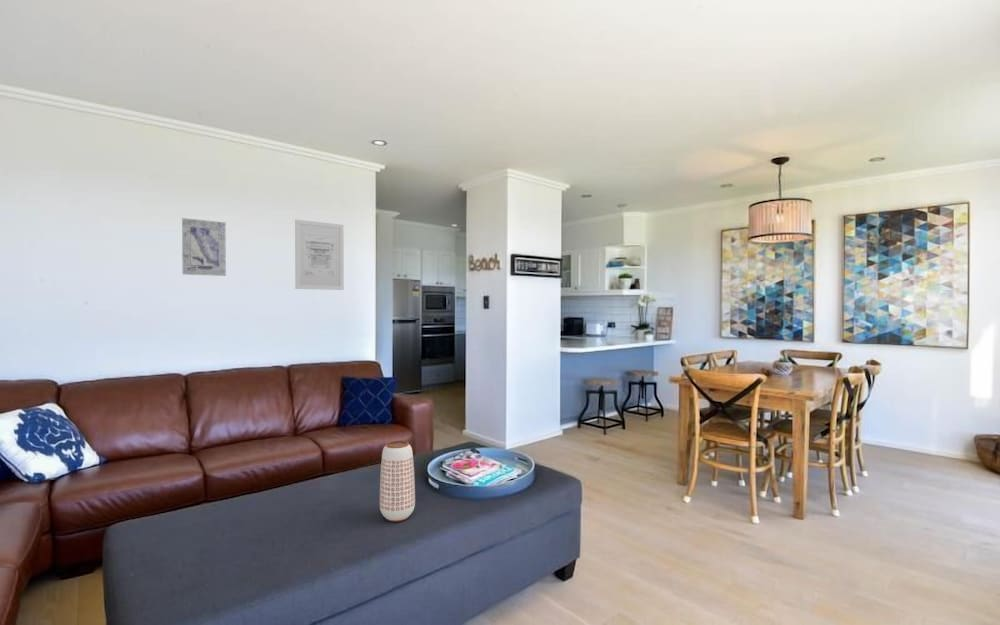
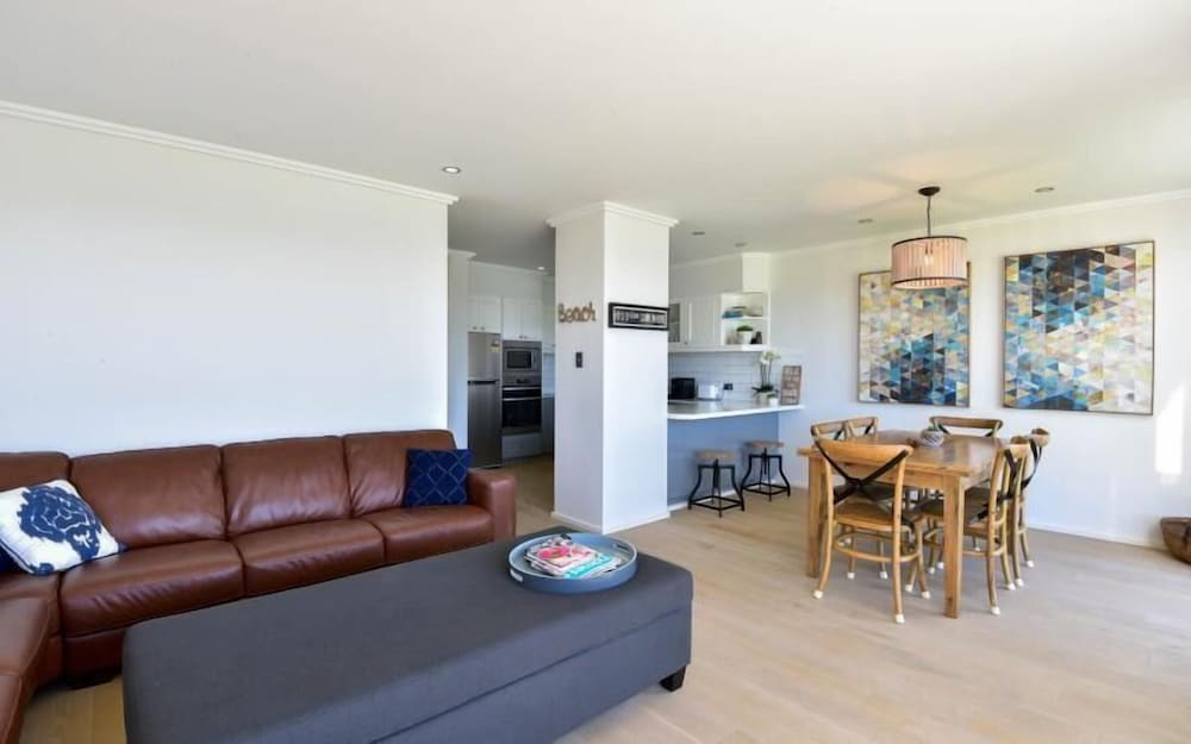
- wall art (320, 255)
- planter (397, 480)
- wall art (204, 247)
